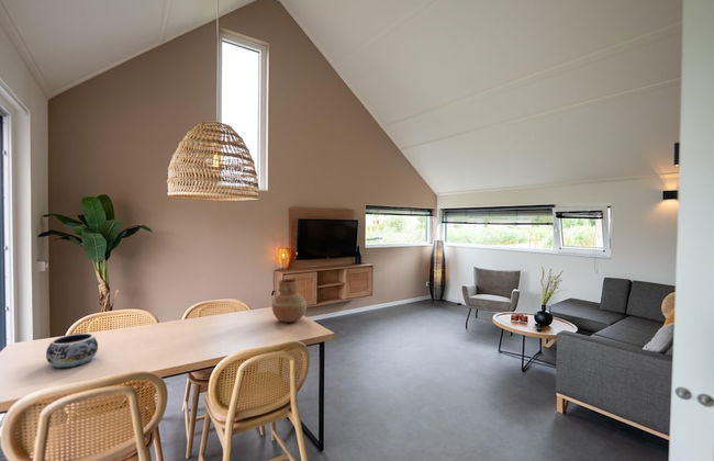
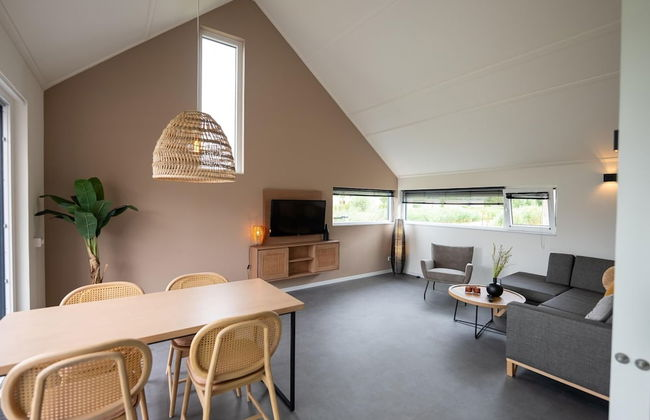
- vase (289, 300)
- decorative bowl (72, 350)
